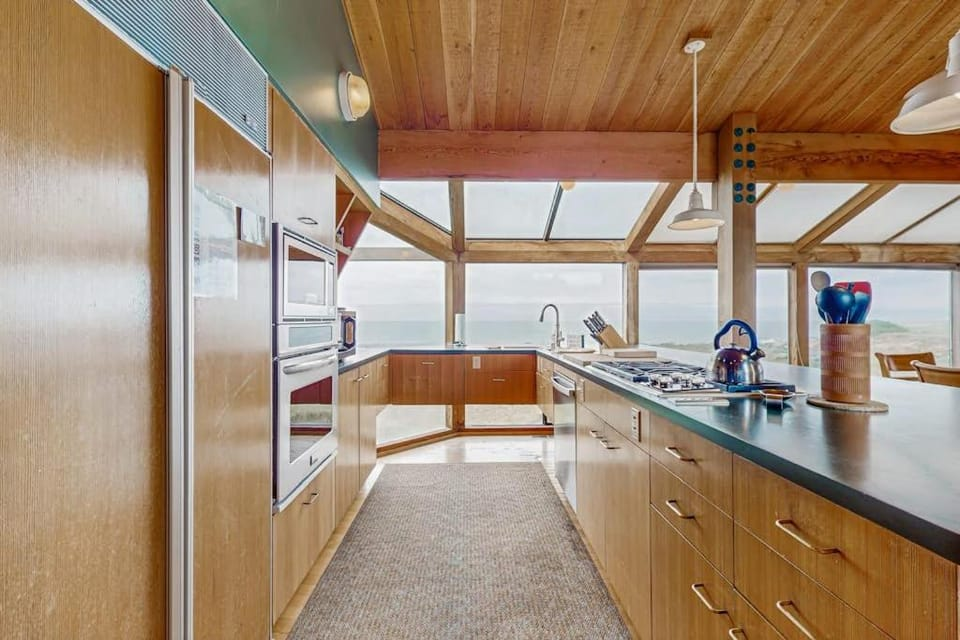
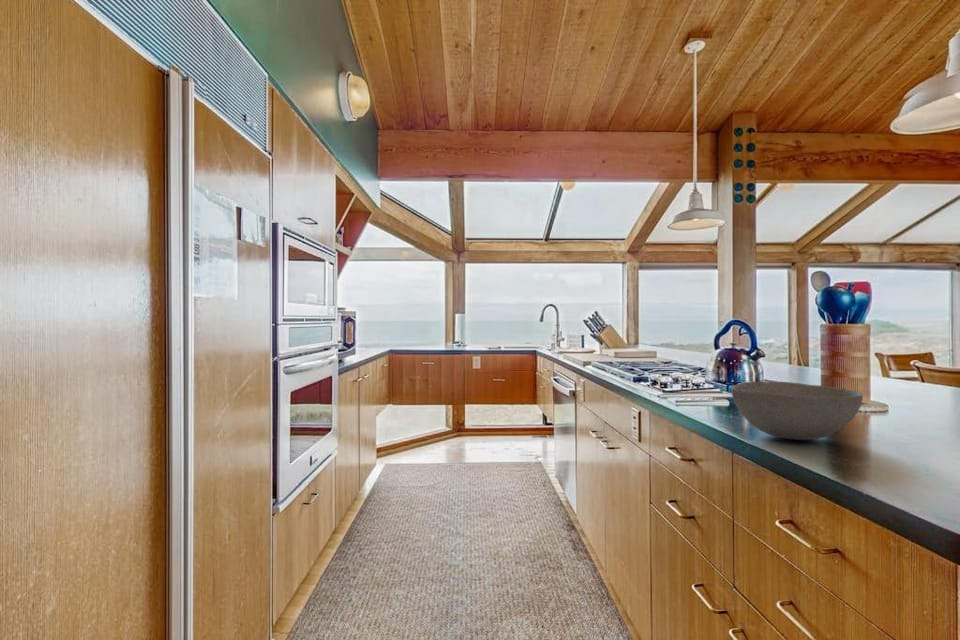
+ bowl (793, 412)
